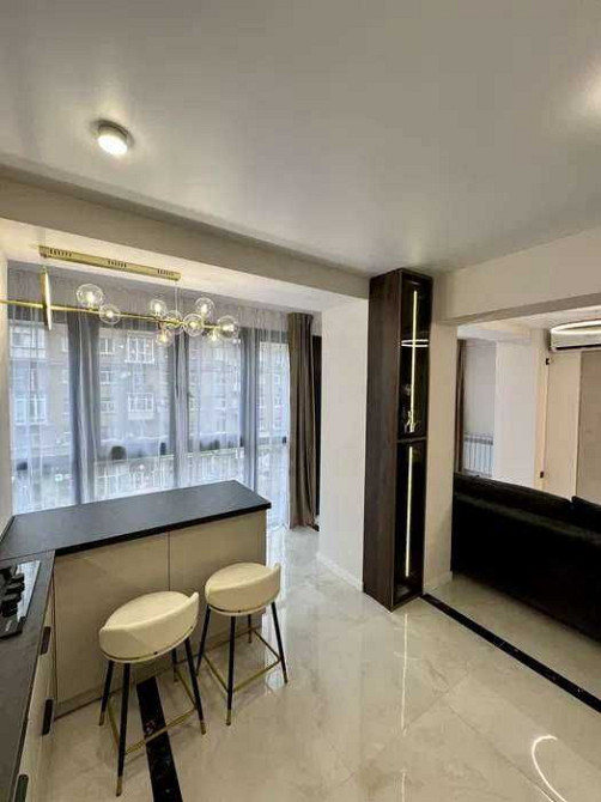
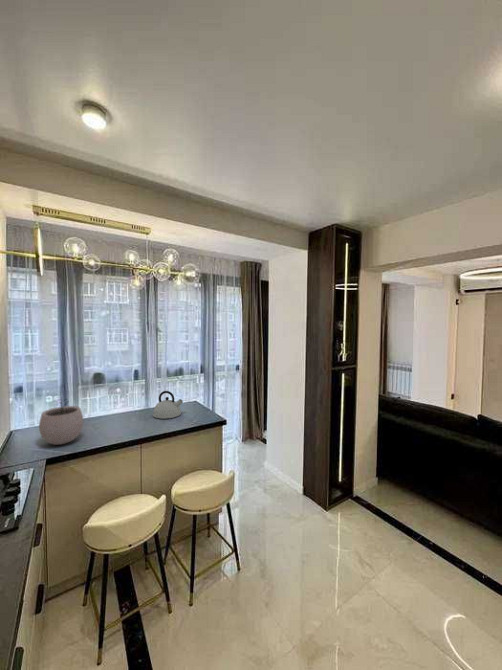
+ kettle (168, 402)
+ plant pot (61, 419)
